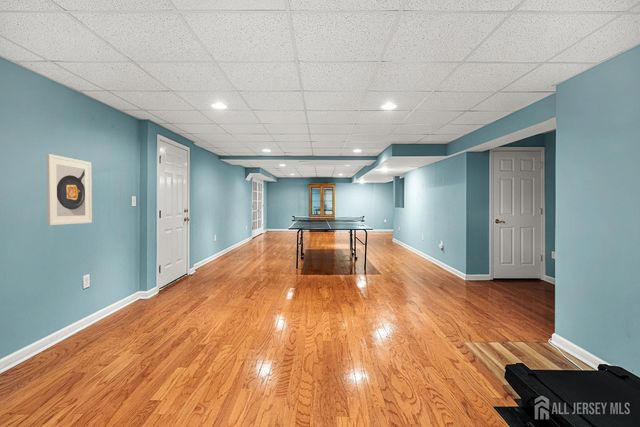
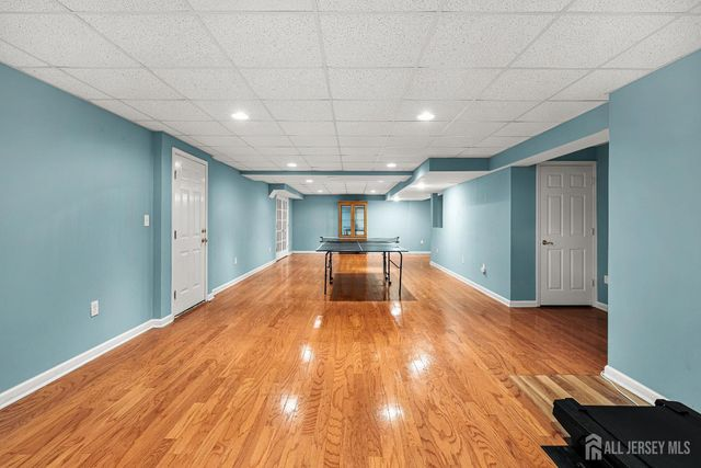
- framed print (71, 191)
